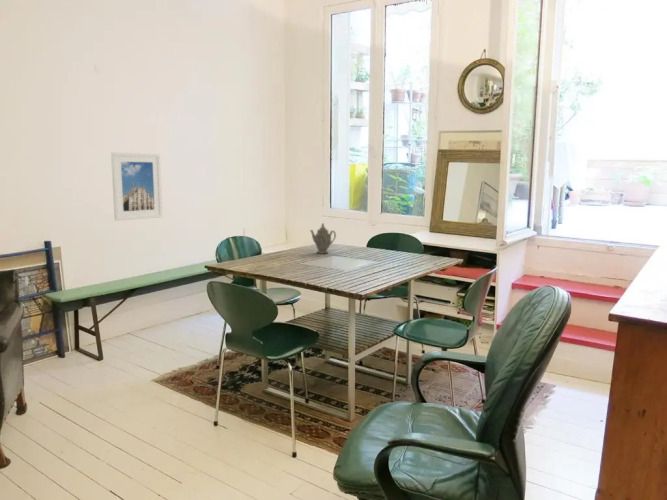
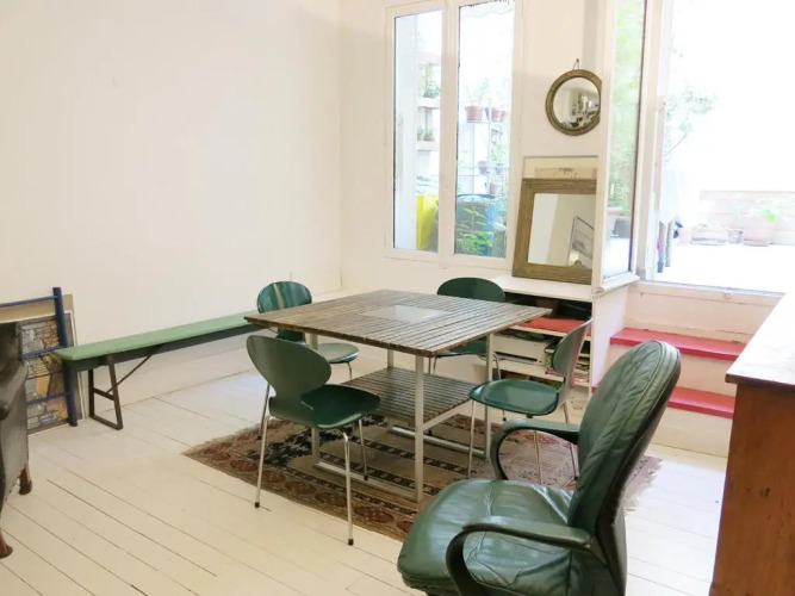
- chinaware (322, 237)
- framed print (137, 186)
